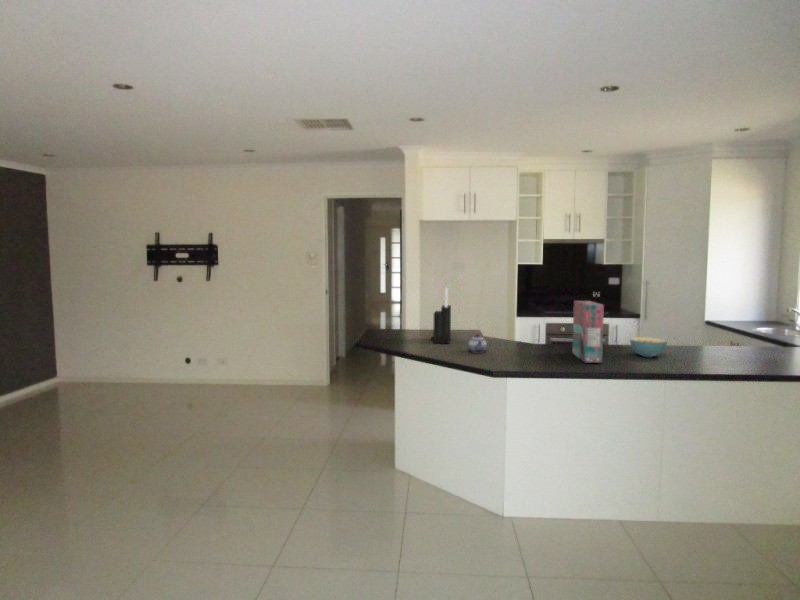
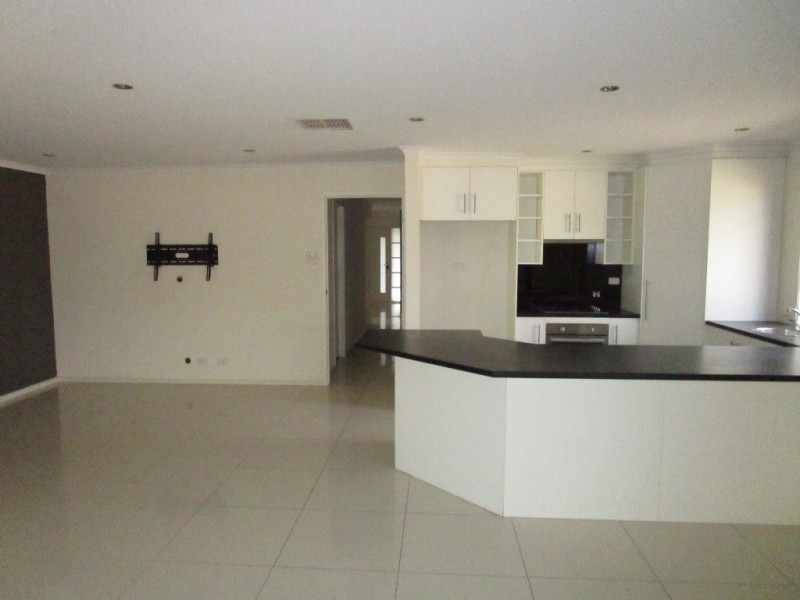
- cereal box (587, 330)
- knife block (440, 314)
- cereal bowl (647, 348)
- teapot (477, 343)
